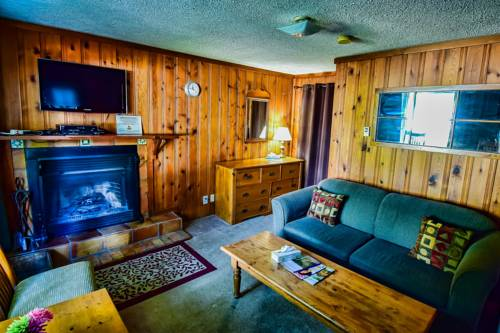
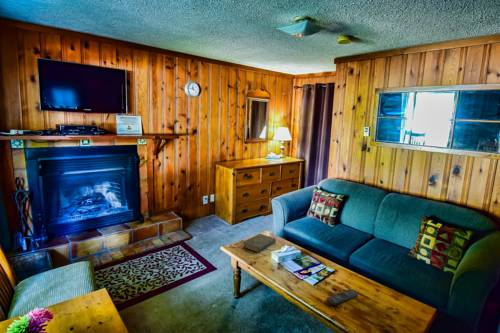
+ book (259, 242)
+ remote control (342, 296)
